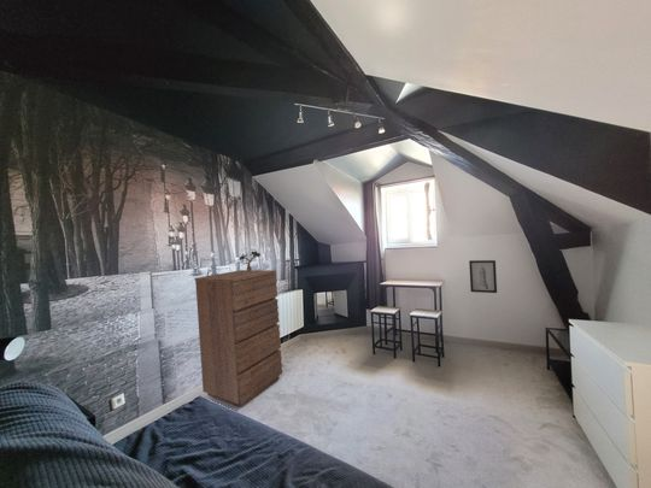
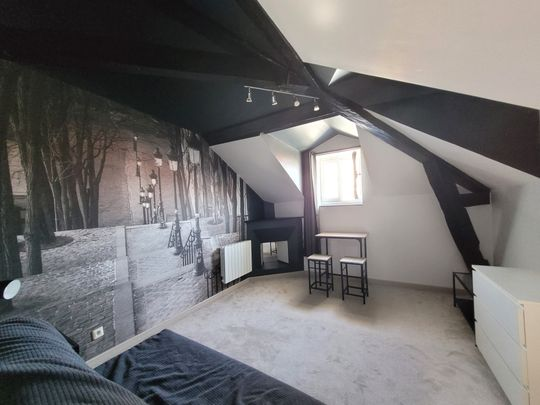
- potted plant (251, 260)
- wall art (482, 276)
- dresser (241, 330)
